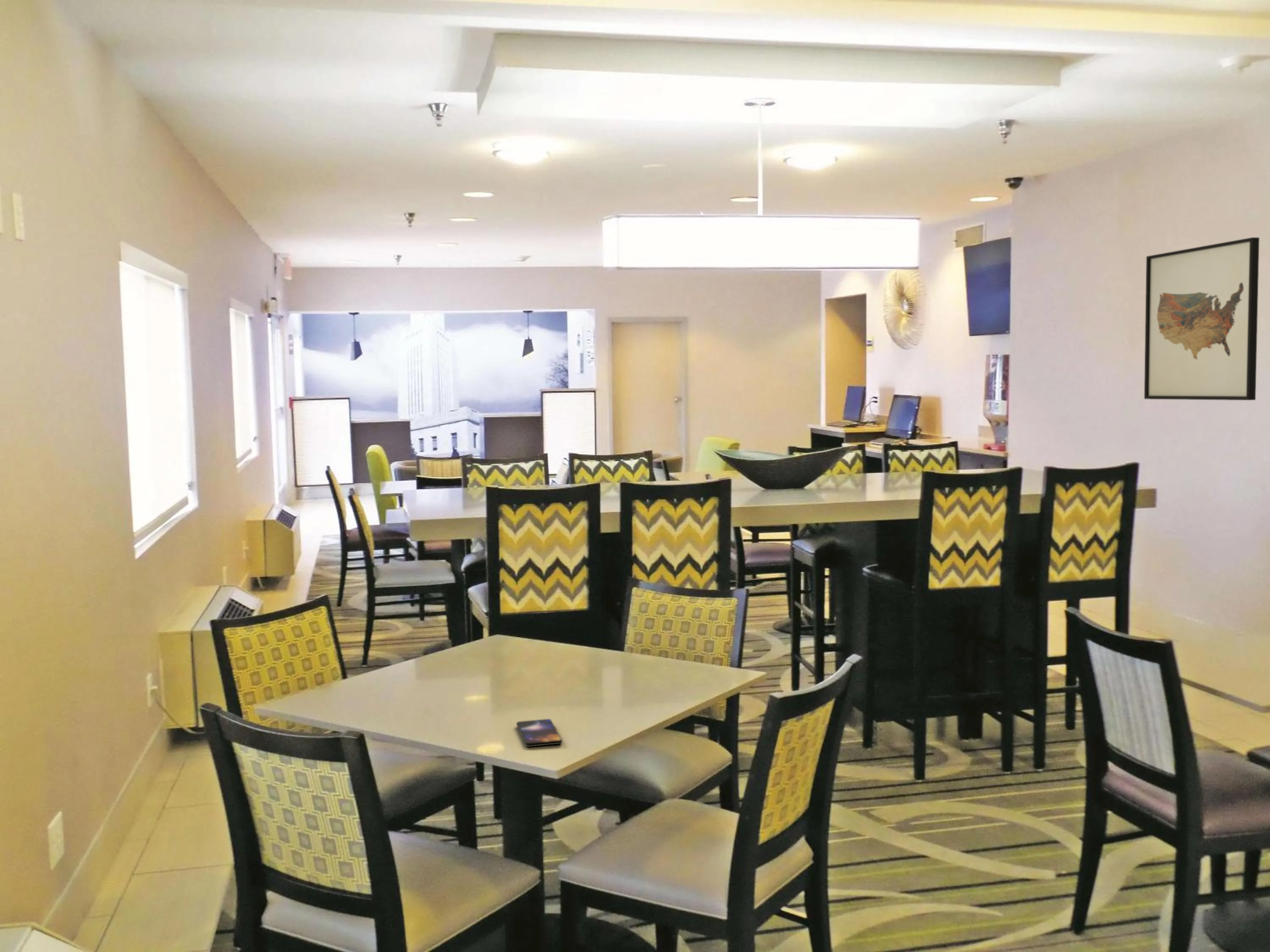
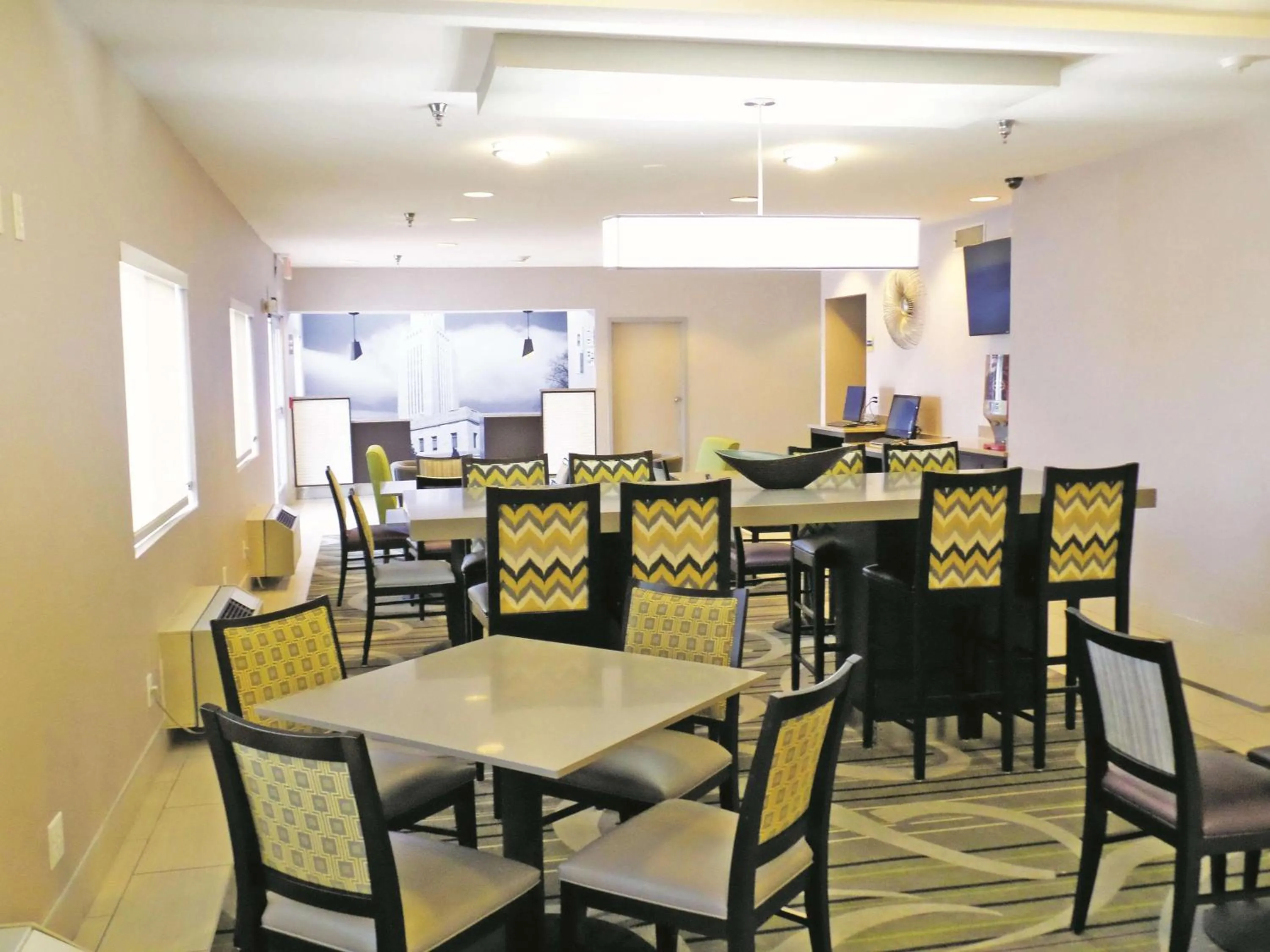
- wall art (1198, 324)
- smartphone (539, 732)
